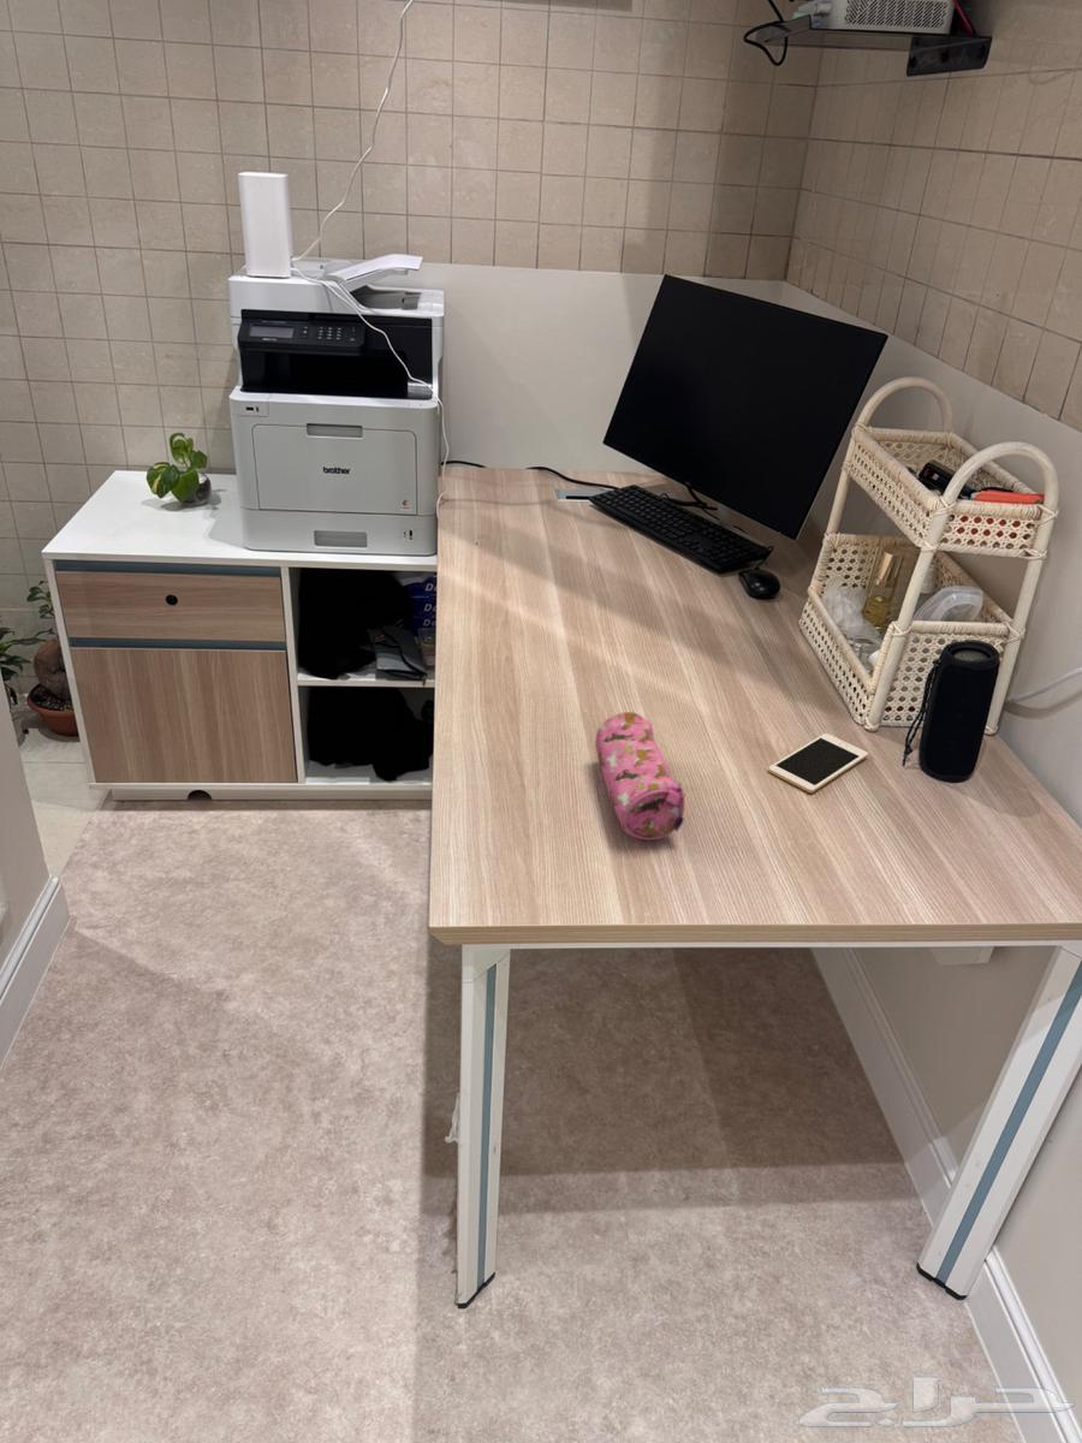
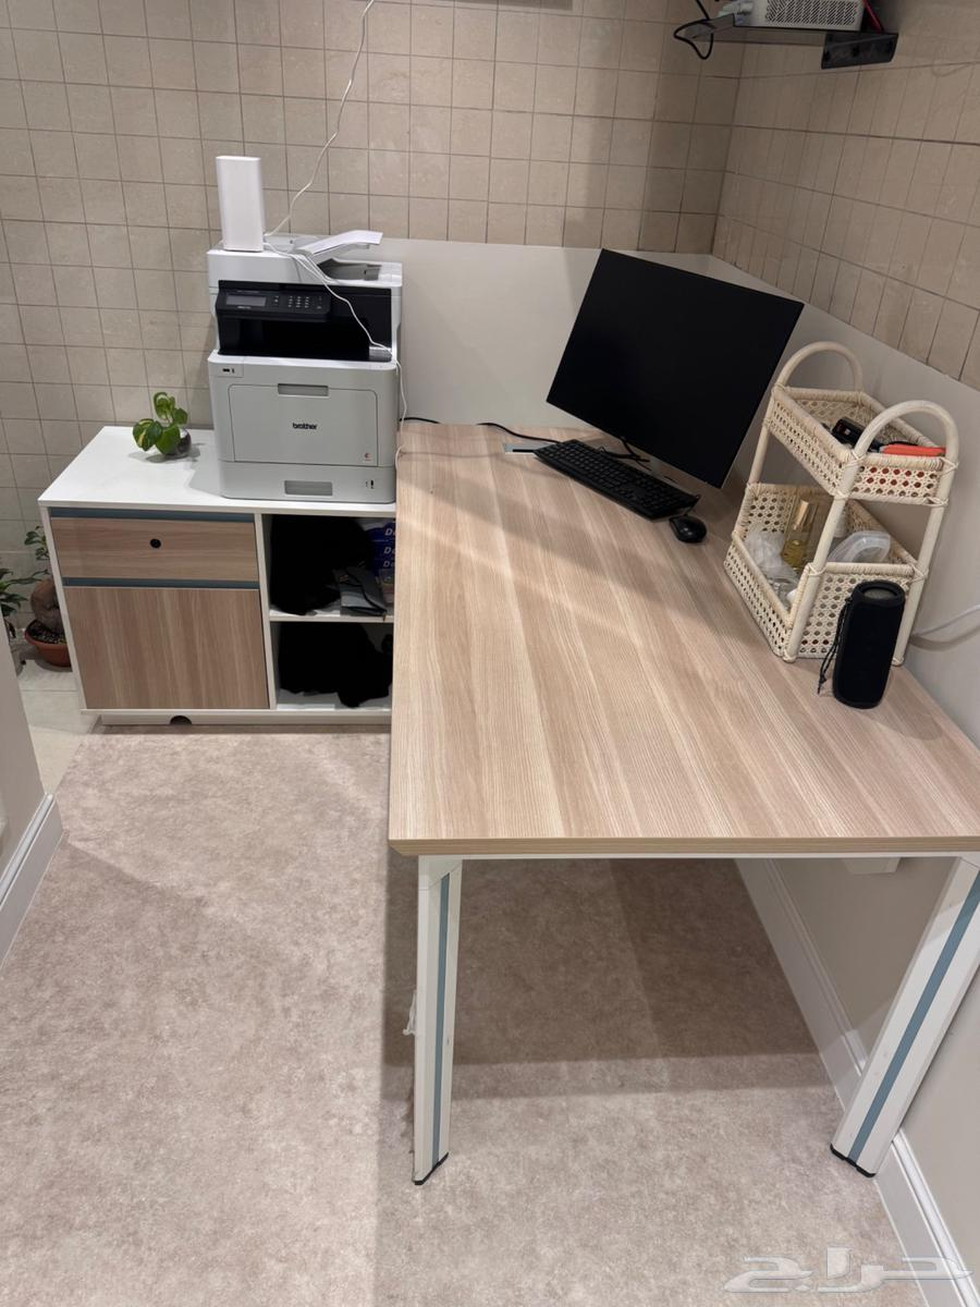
- pencil case (637, 772)
- cell phone (819, 761)
